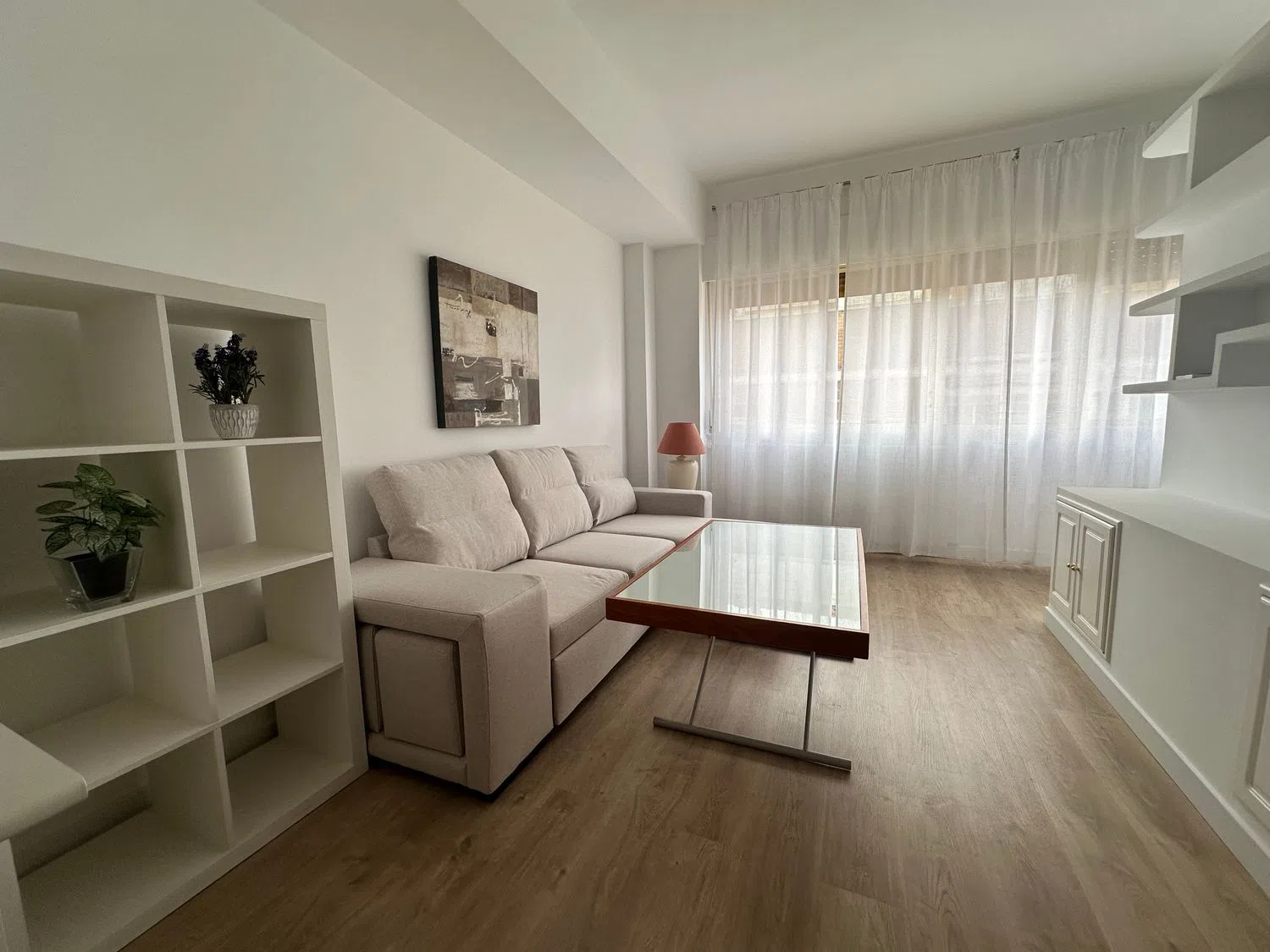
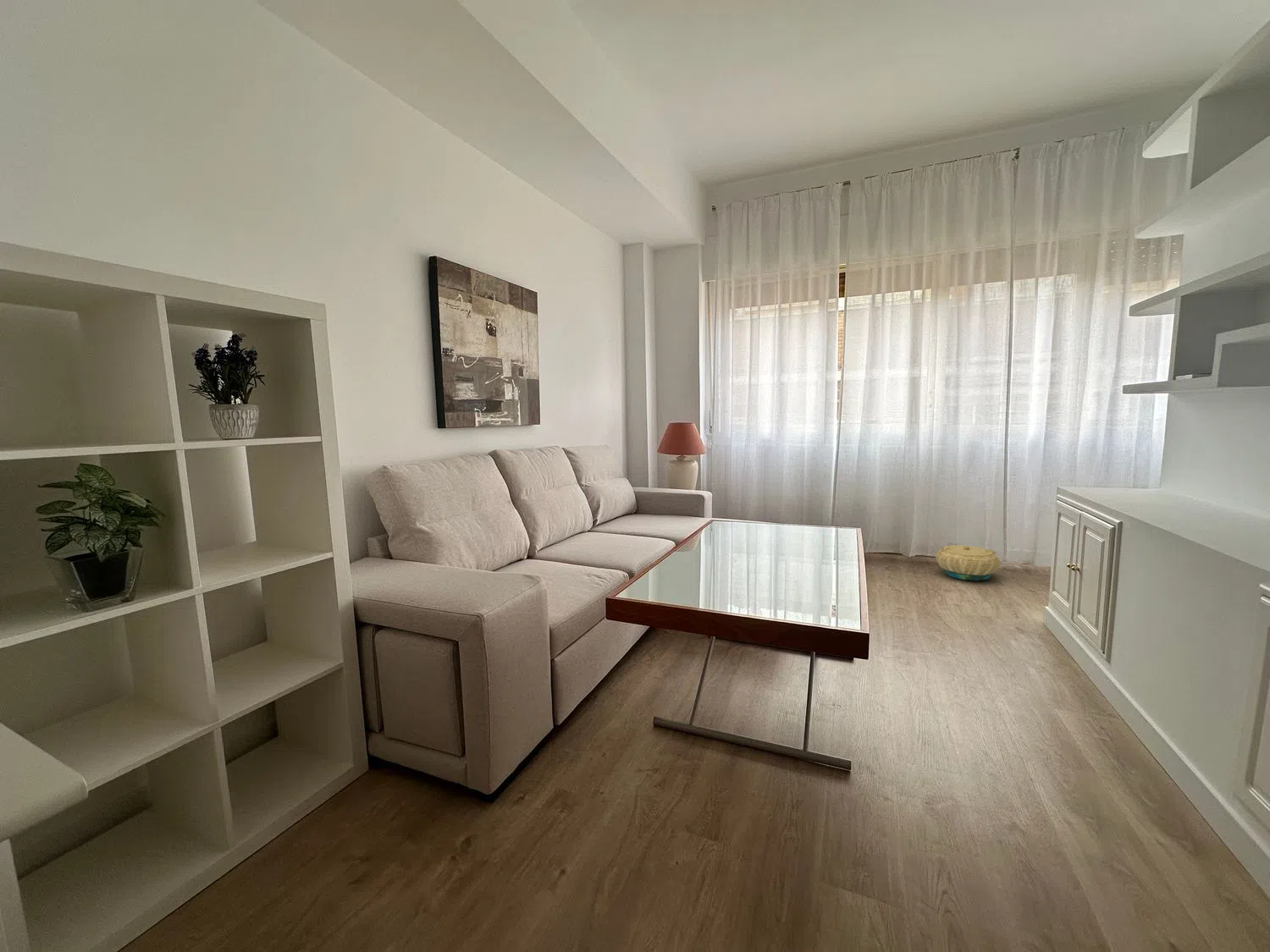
+ basket (967, 561)
